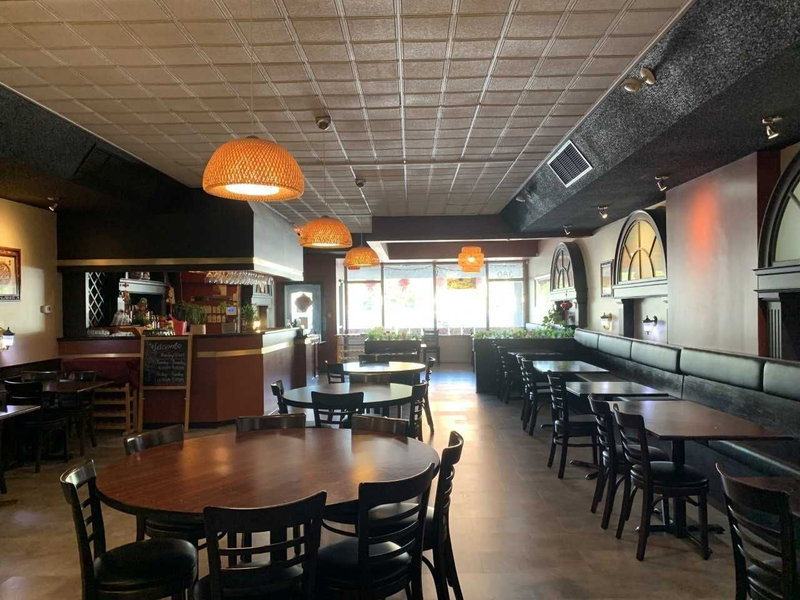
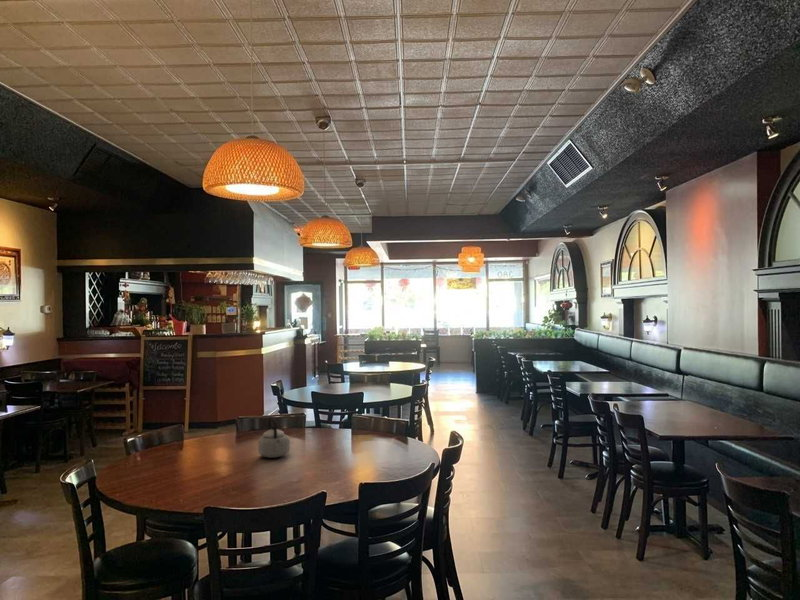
+ teapot (275, 437)
